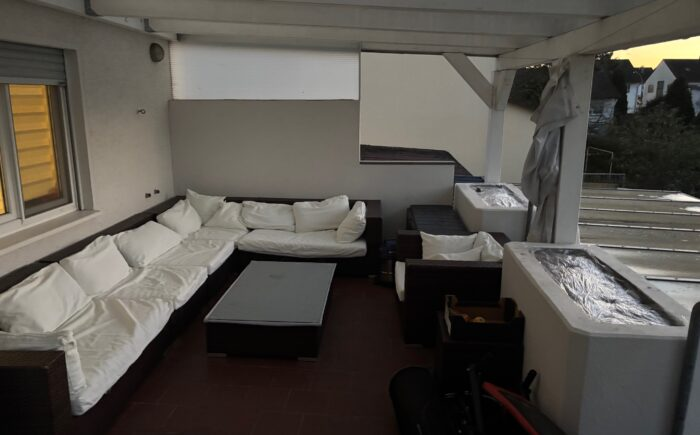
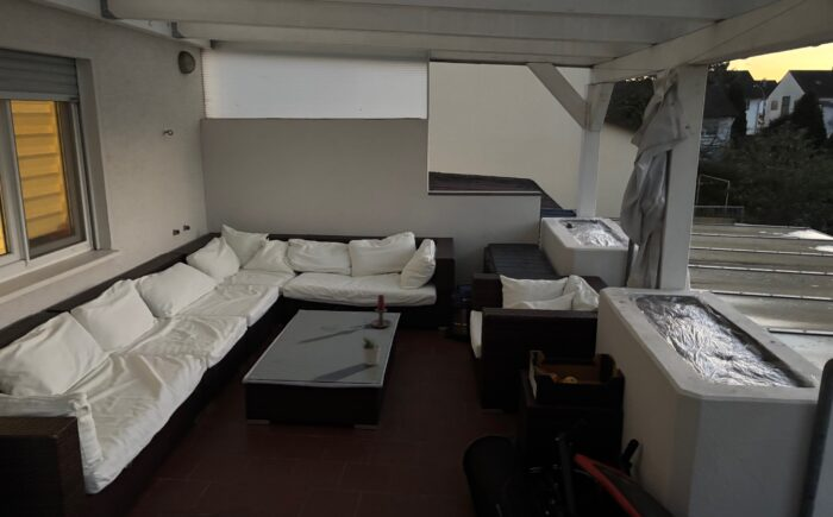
+ potted plant (370, 348)
+ candle holder (377, 309)
